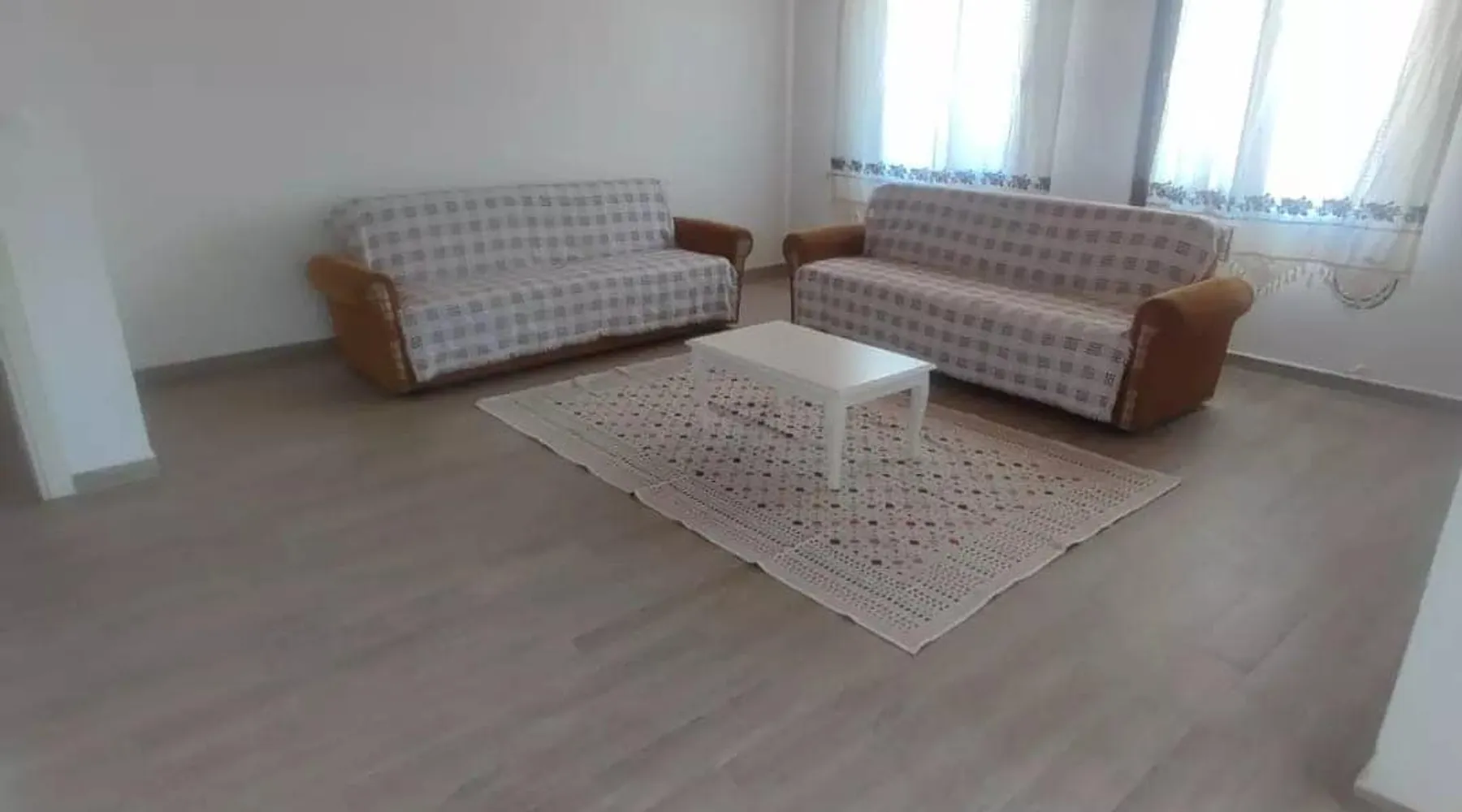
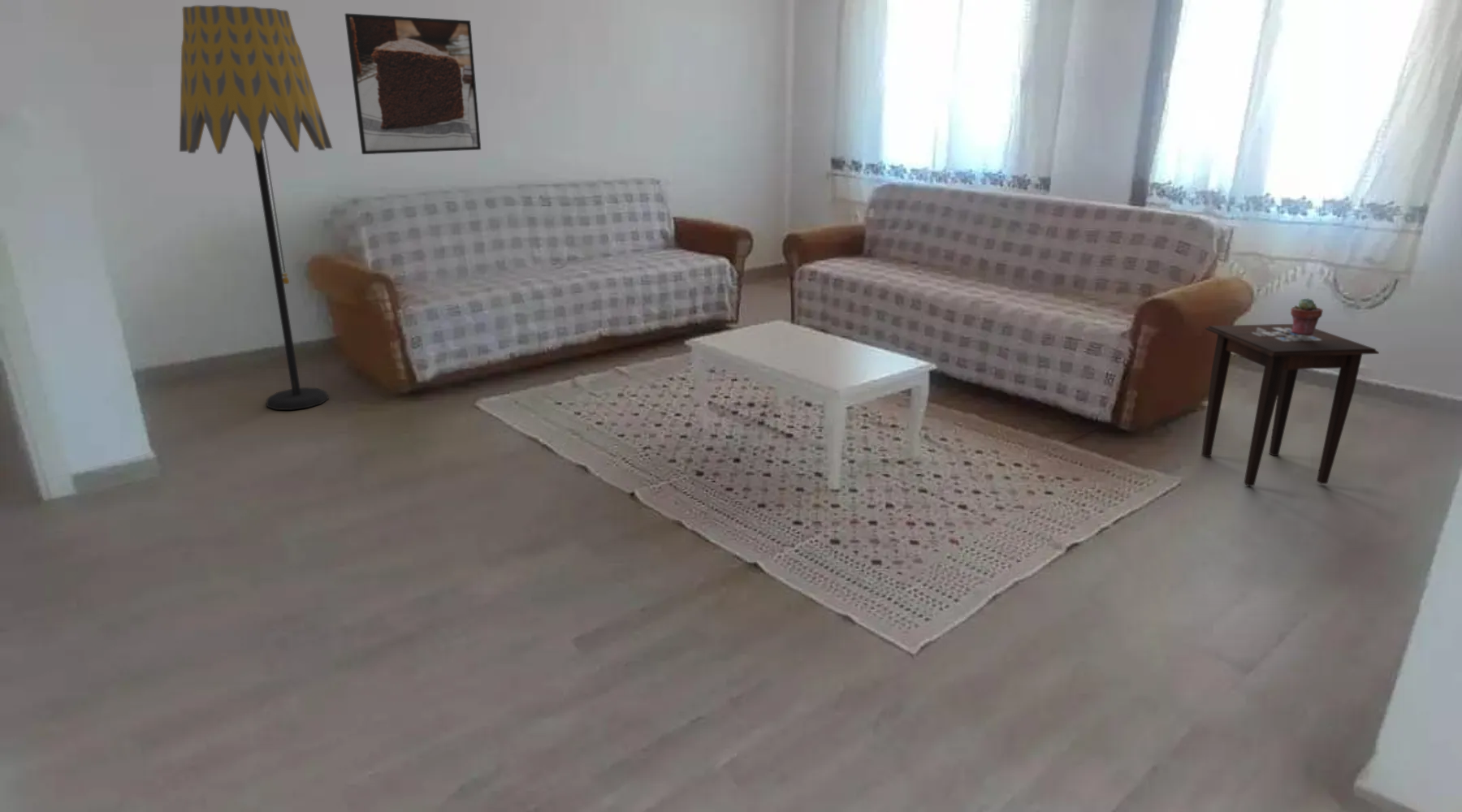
+ floor lamp (269, 218)
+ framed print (417, 85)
+ potted succulent (1304, 318)
+ side table (1275, 402)
